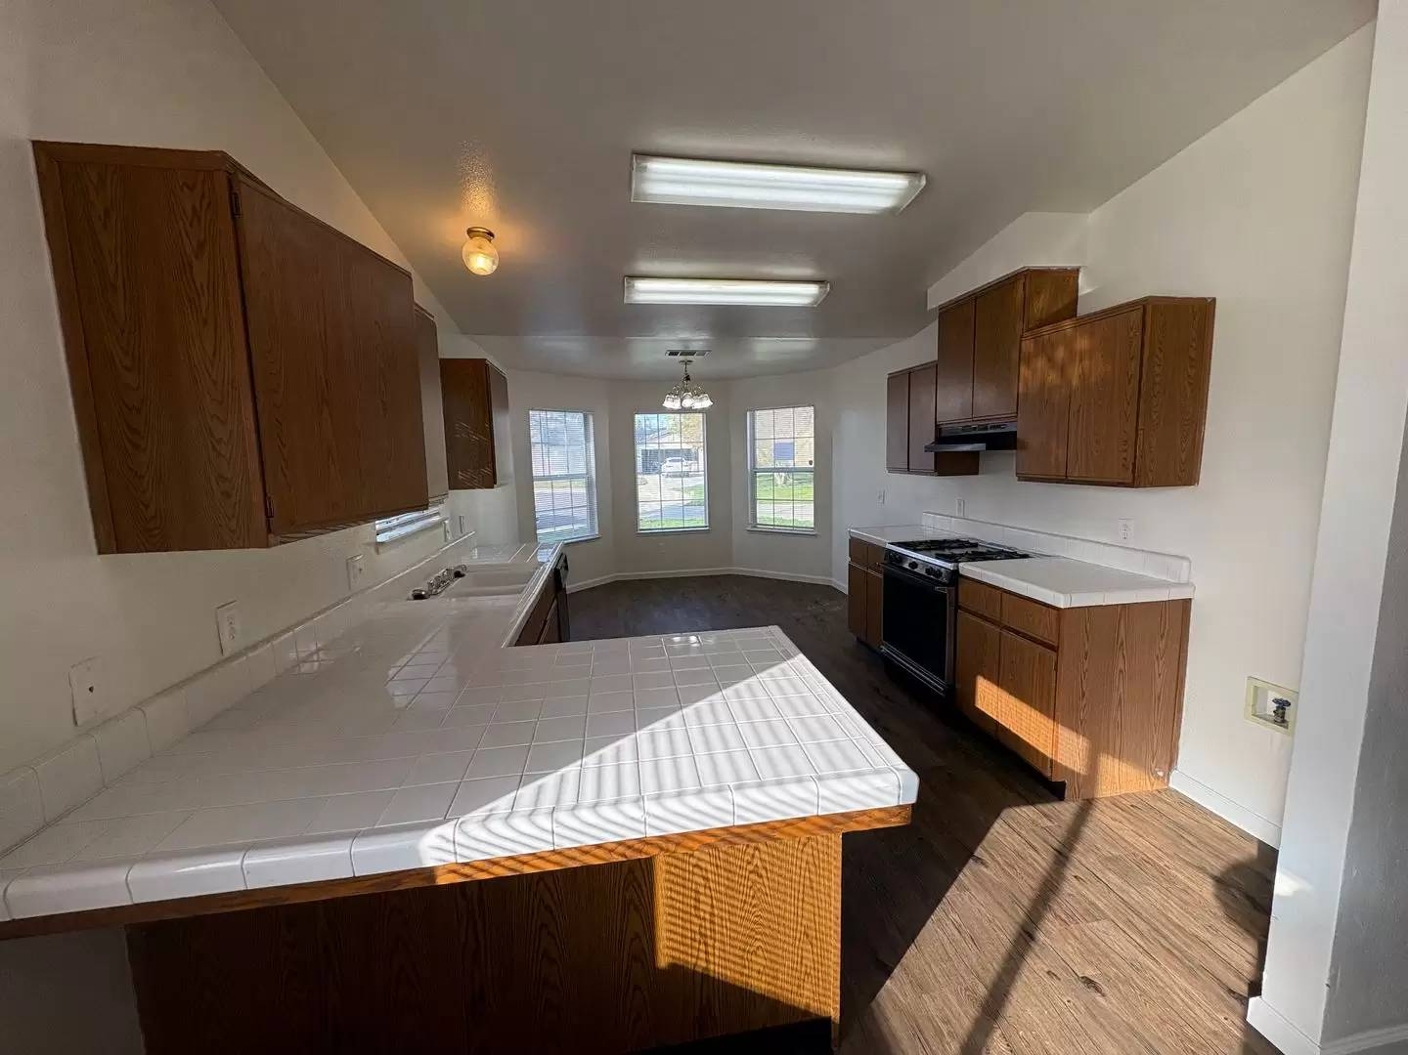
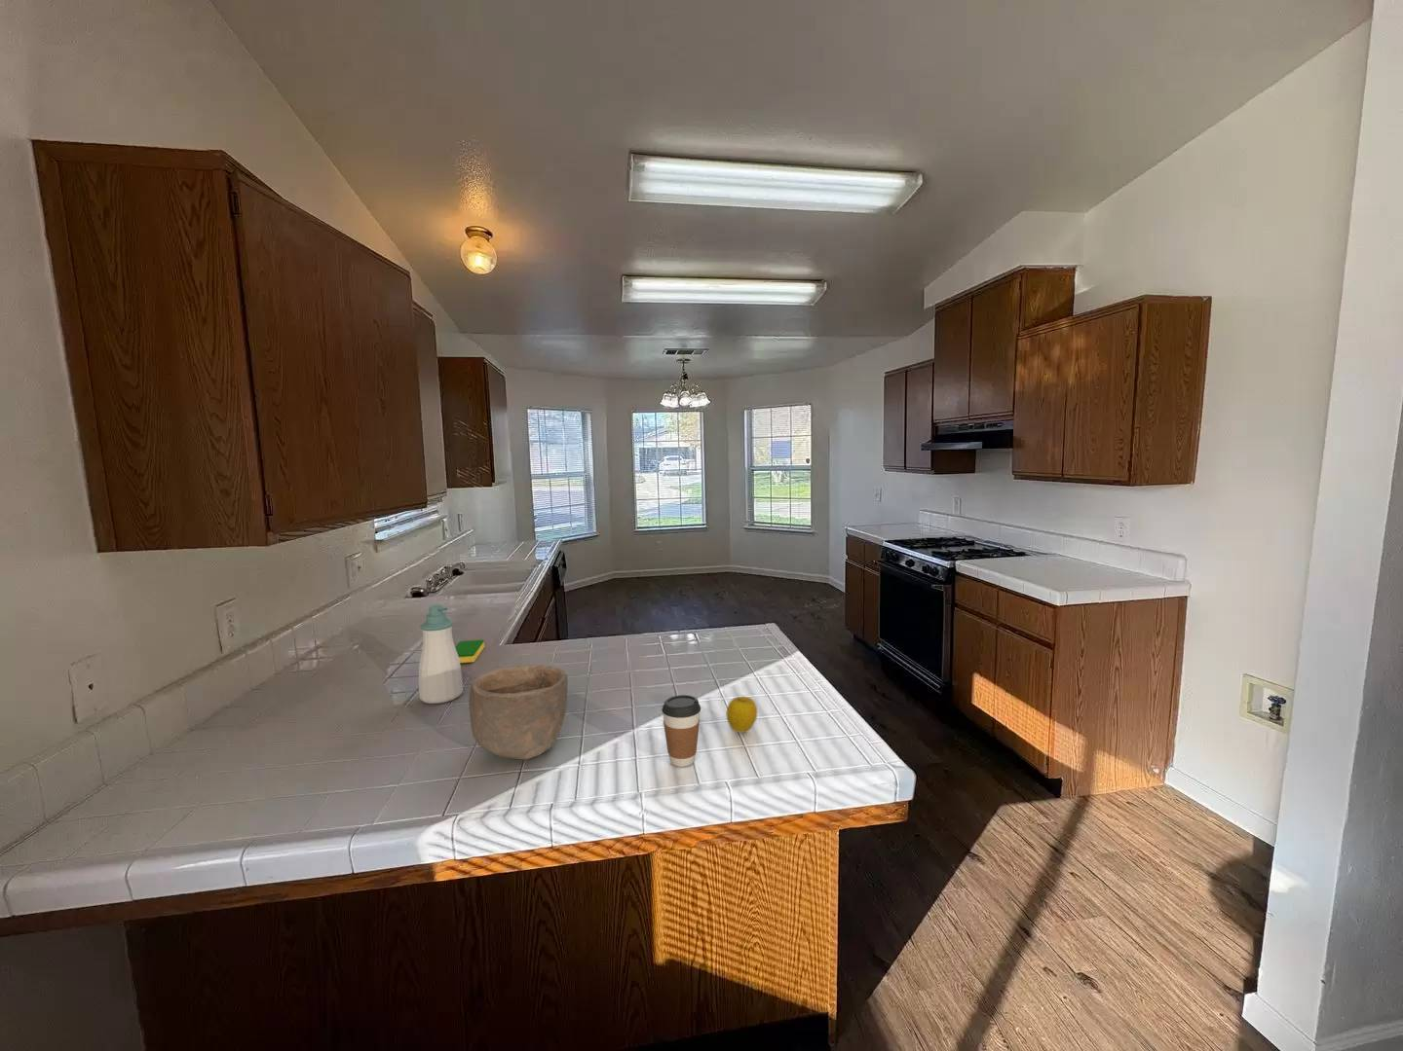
+ soap bottle (439, 651)
+ dish sponge (466, 651)
+ coffee cup (681, 730)
+ bowl (520, 712)
+ apple (741, 712)
